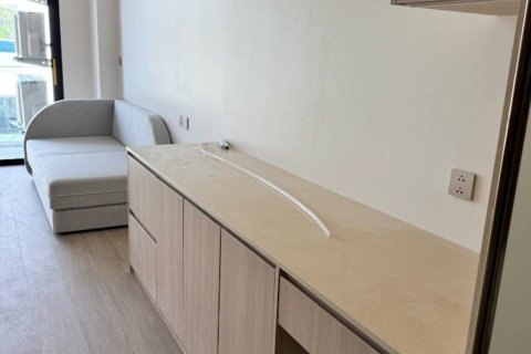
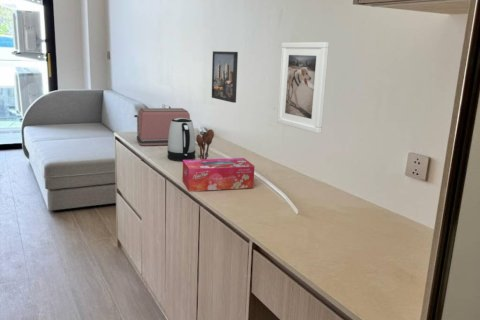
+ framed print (300, 86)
+ kettle (182, 139)
+ tissue box (217, 173)
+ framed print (223, 76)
+ toaster (162, 126)
+ utensil holder (204, 149)
